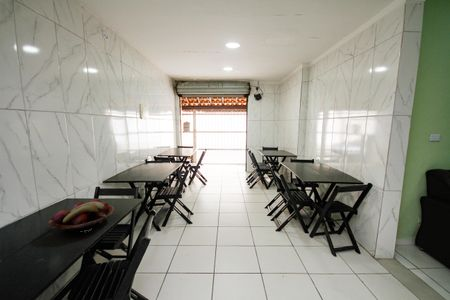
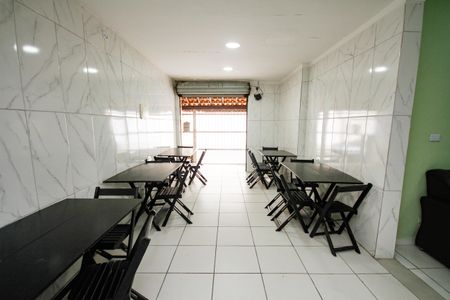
- fruit basket (84, 213)
